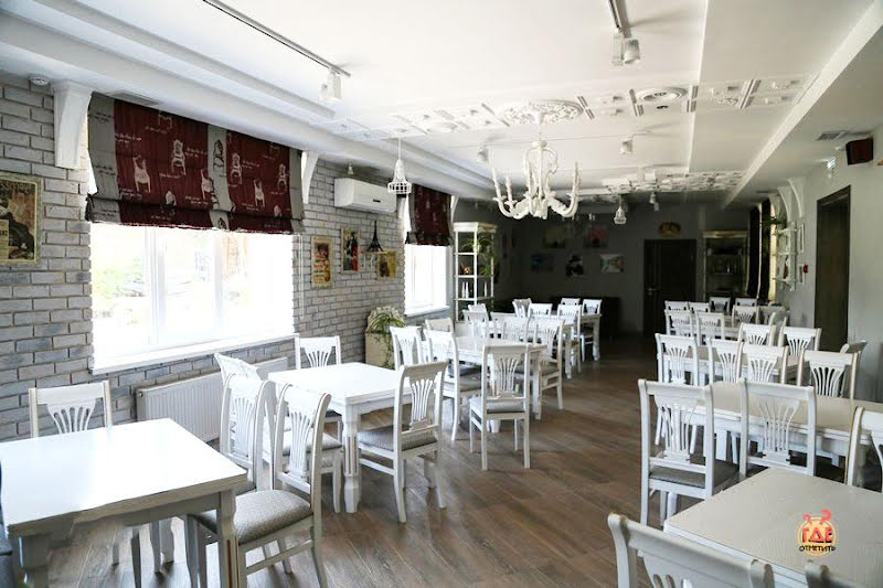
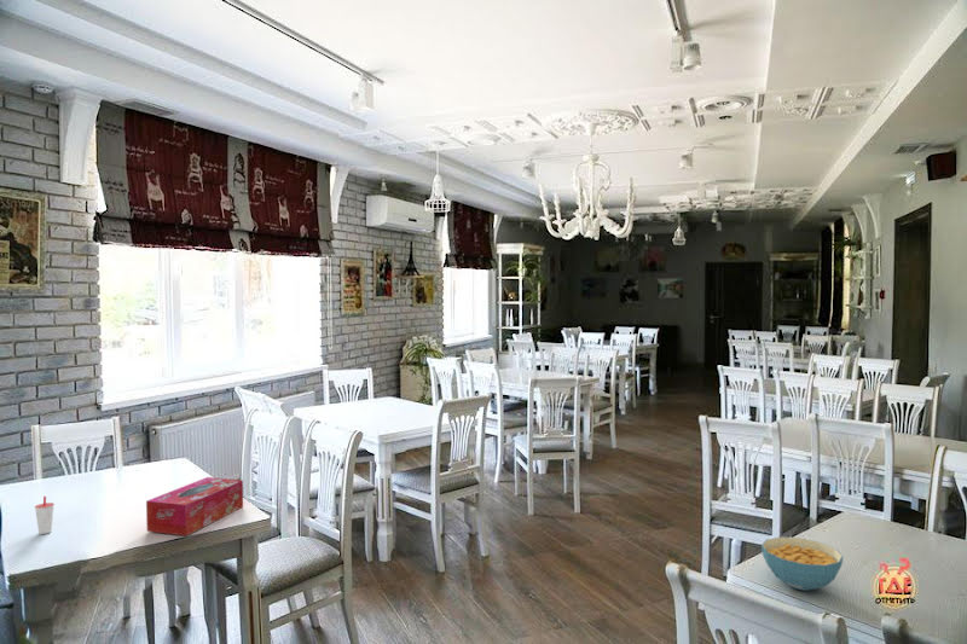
+ cup (45, 514)
+ tissue box (197, 504)
+ cereal bowl (800, 568)
